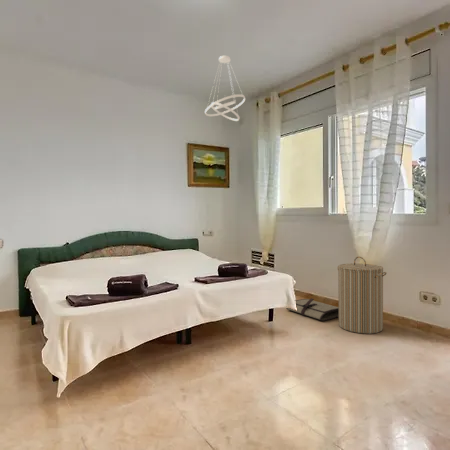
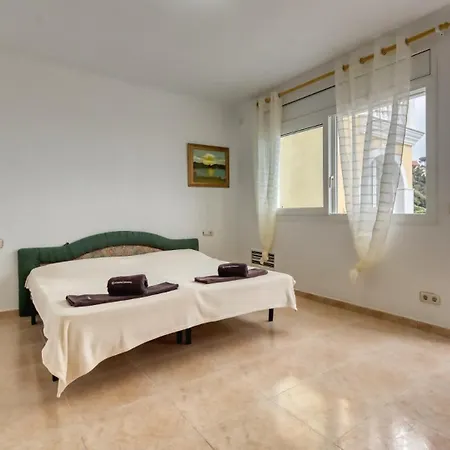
- tool roll (315, 305)
- laundry hamper (360, 291)
- ceiling light fixture (218, 89)
